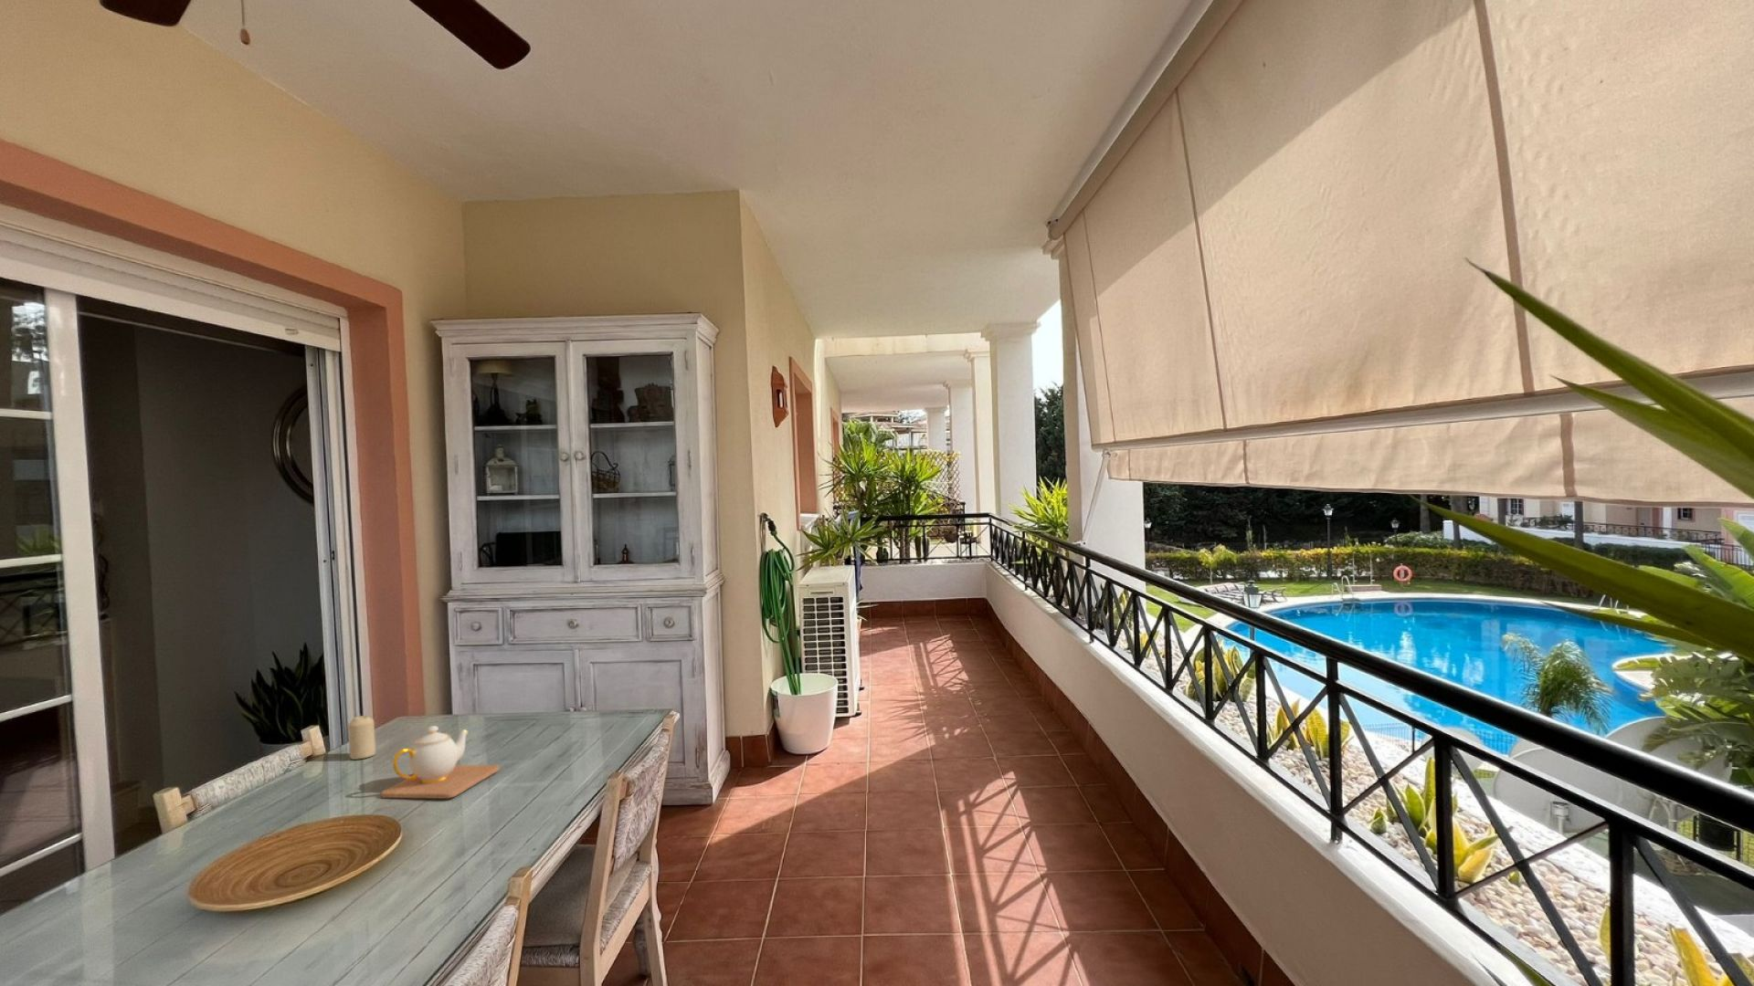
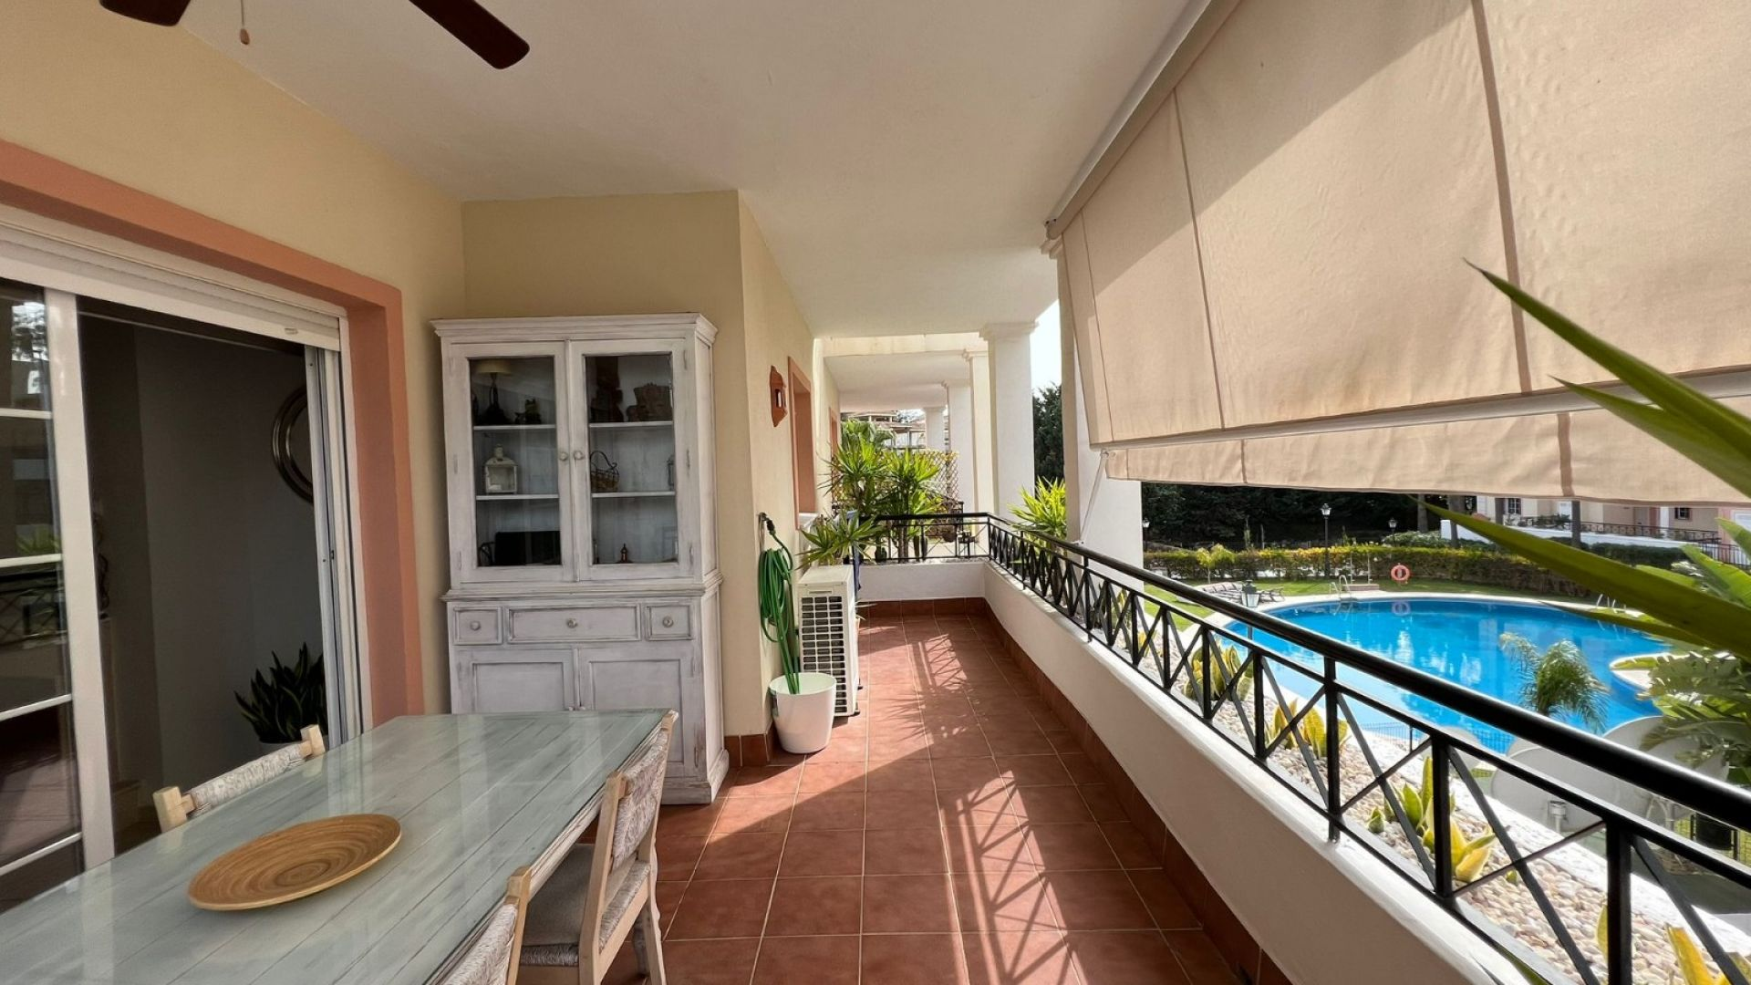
- teapot (441, 754)
- candle (361, 736)
